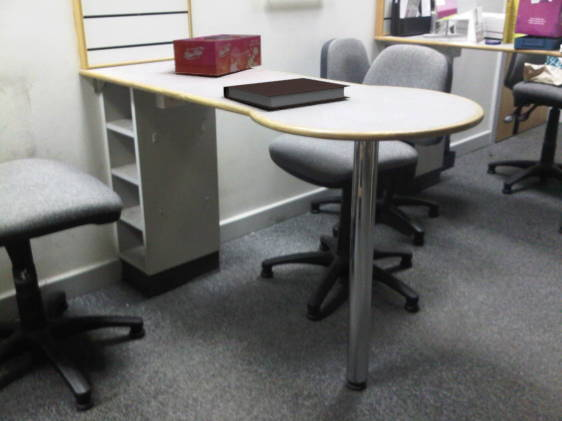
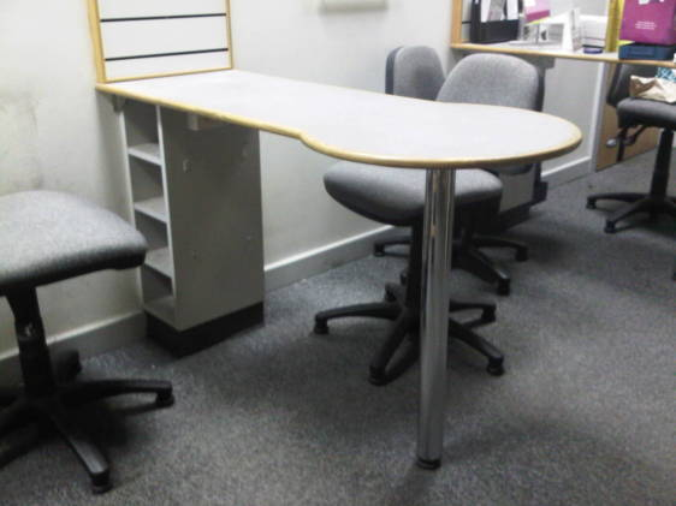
- tissue box (219, 53)
- notebook (286, 91)
